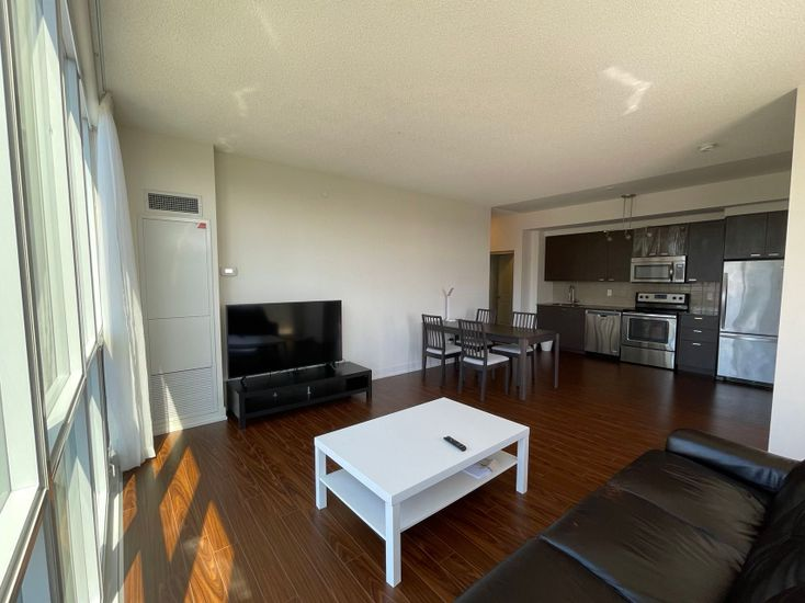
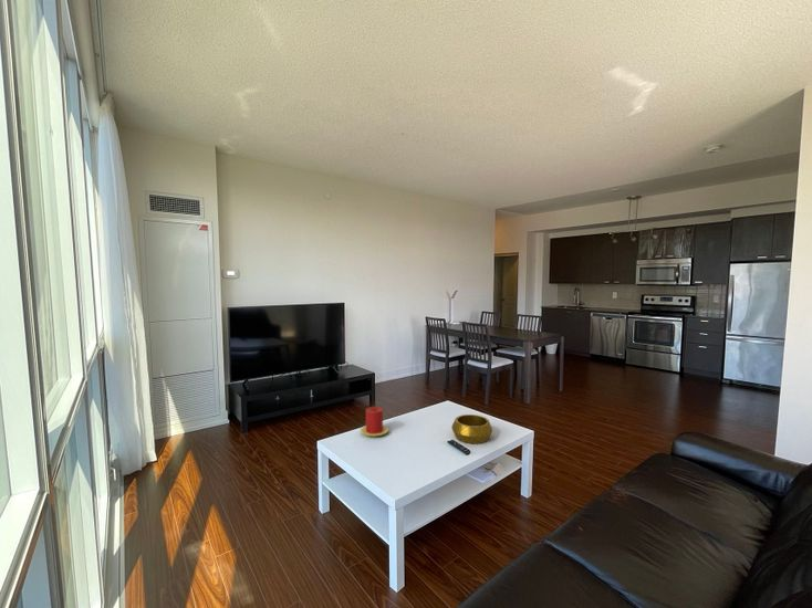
+ candle (374, 420)
+ decorative bowl (471, 428)
